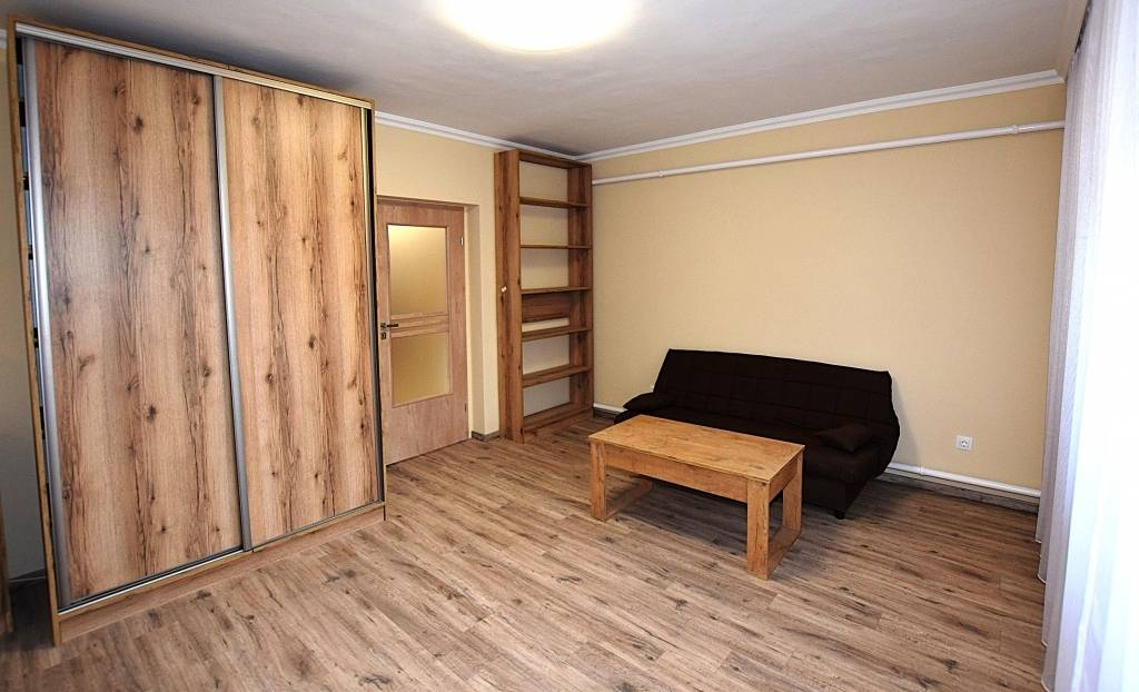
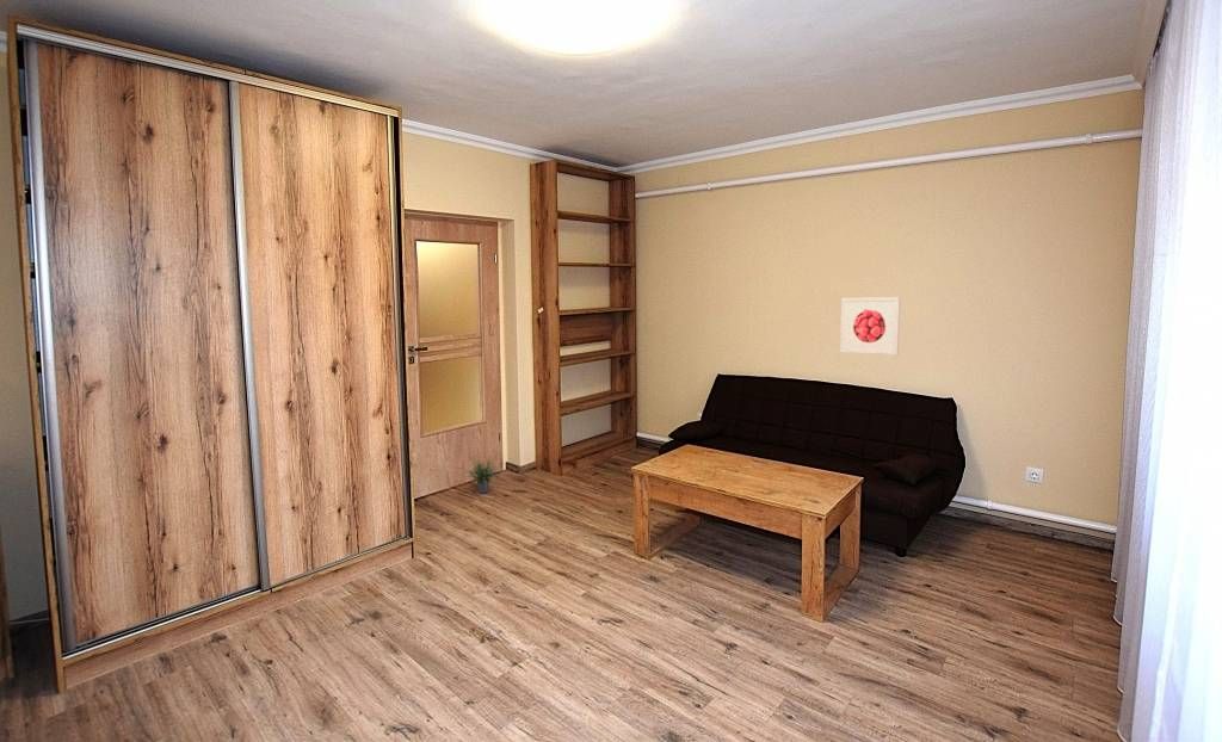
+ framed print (869, 326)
+ potted plant (481, 470)
